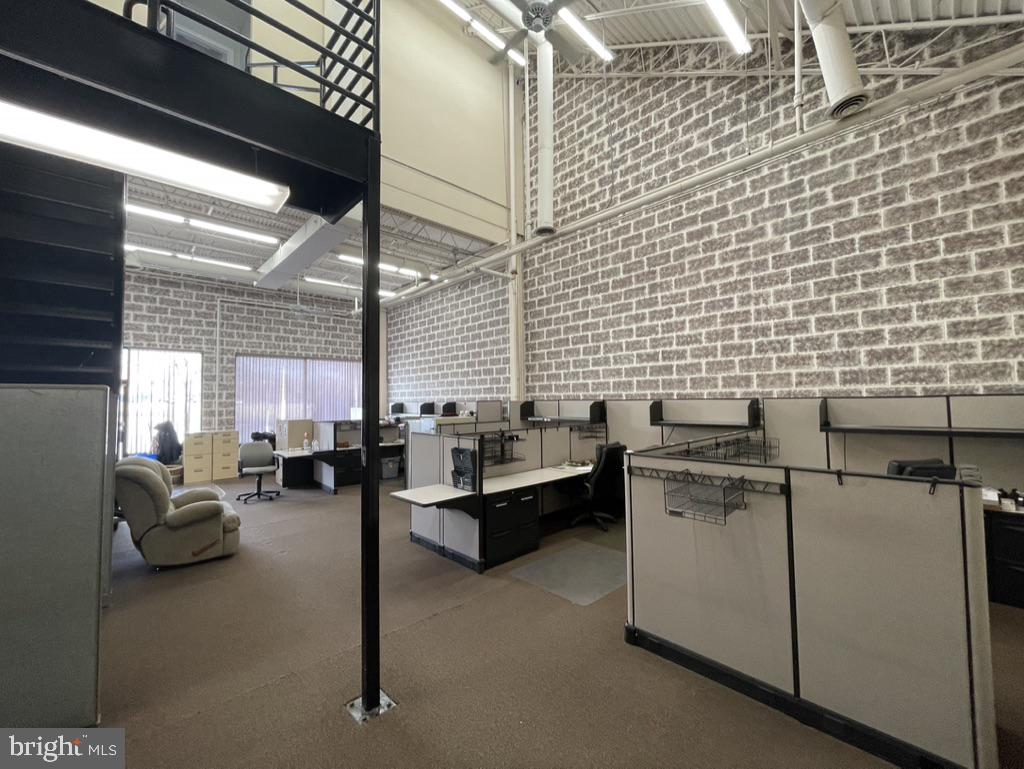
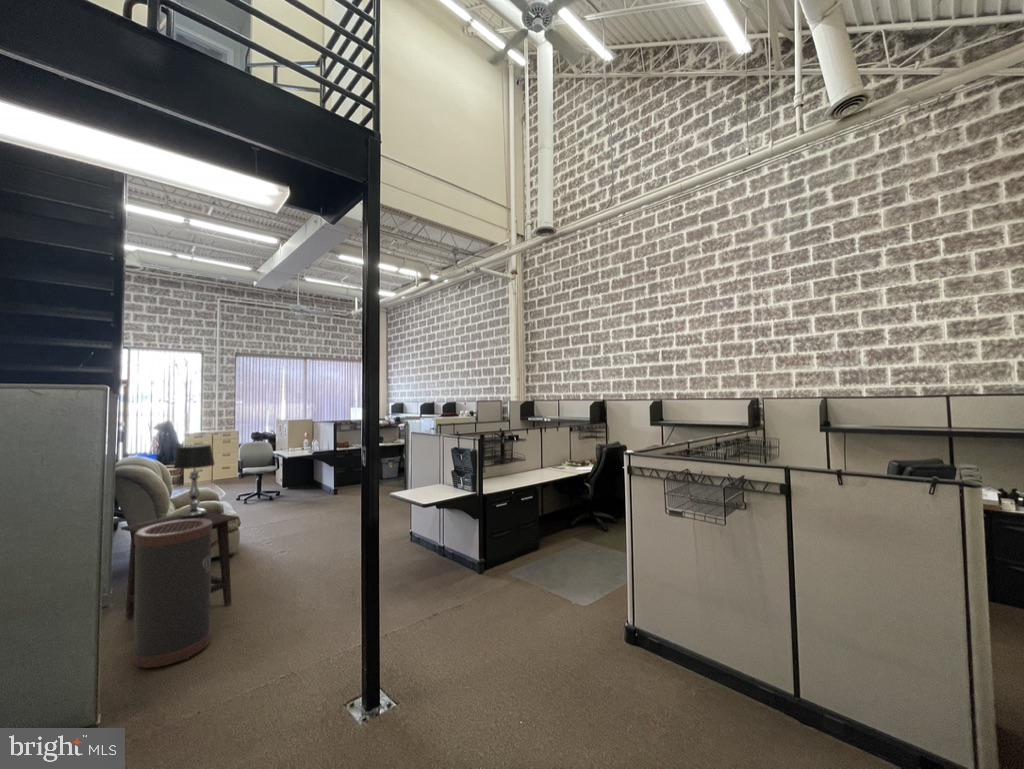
+ table lamp (194, 480)
+ trash can (174, 588)
+ side table (211, 575)
